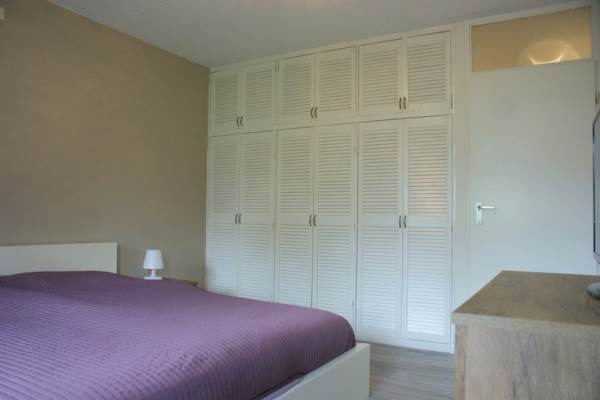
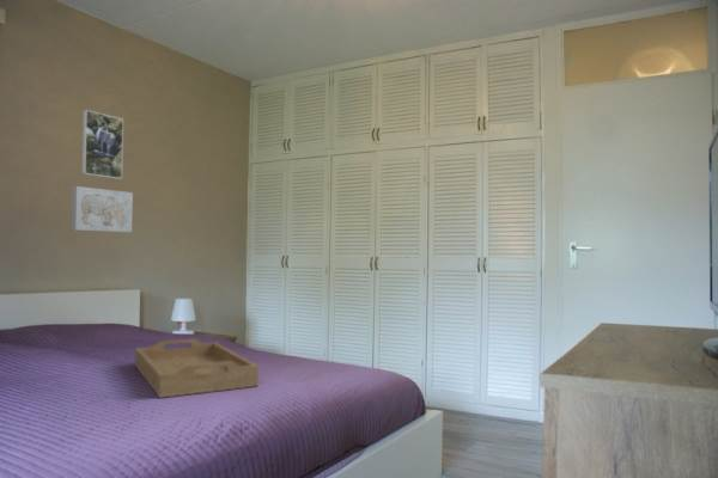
+ wall art (103, 210)
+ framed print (103, 145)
+ serving tray (191, 362)
